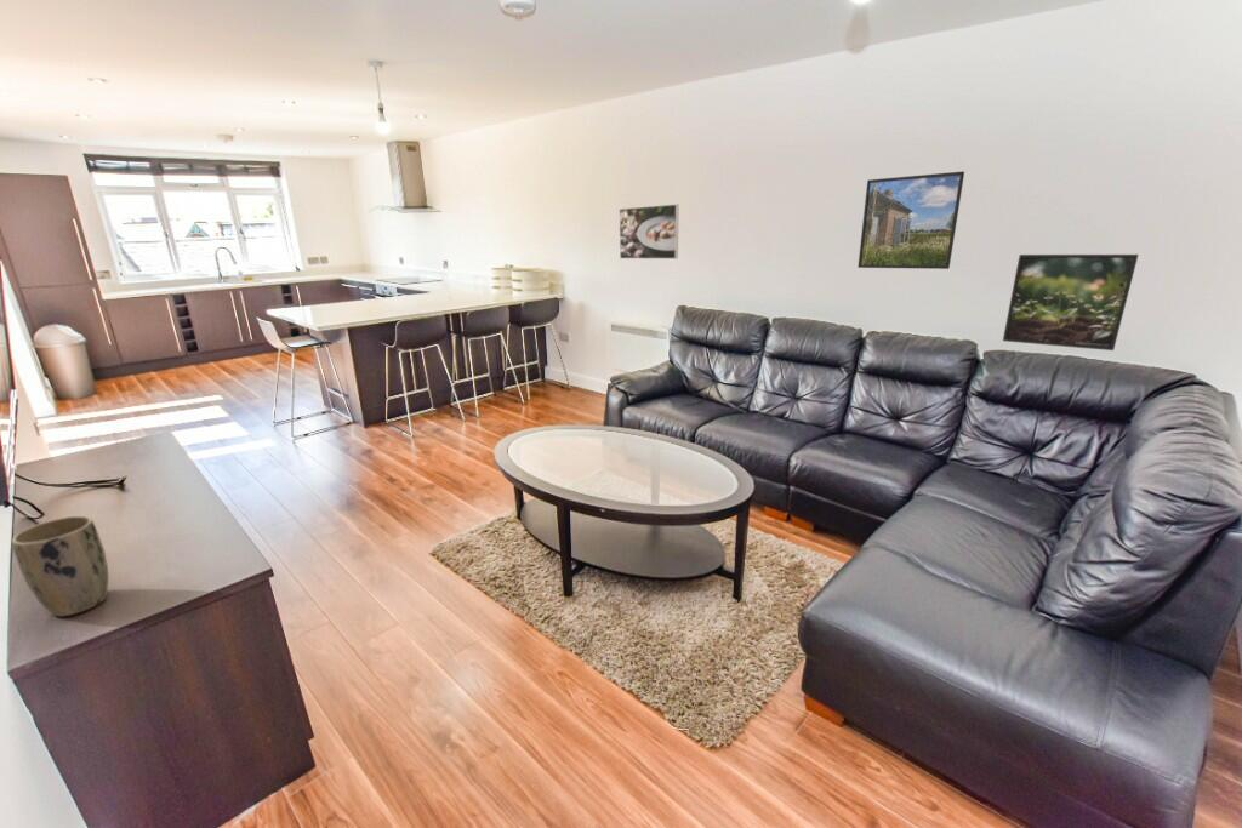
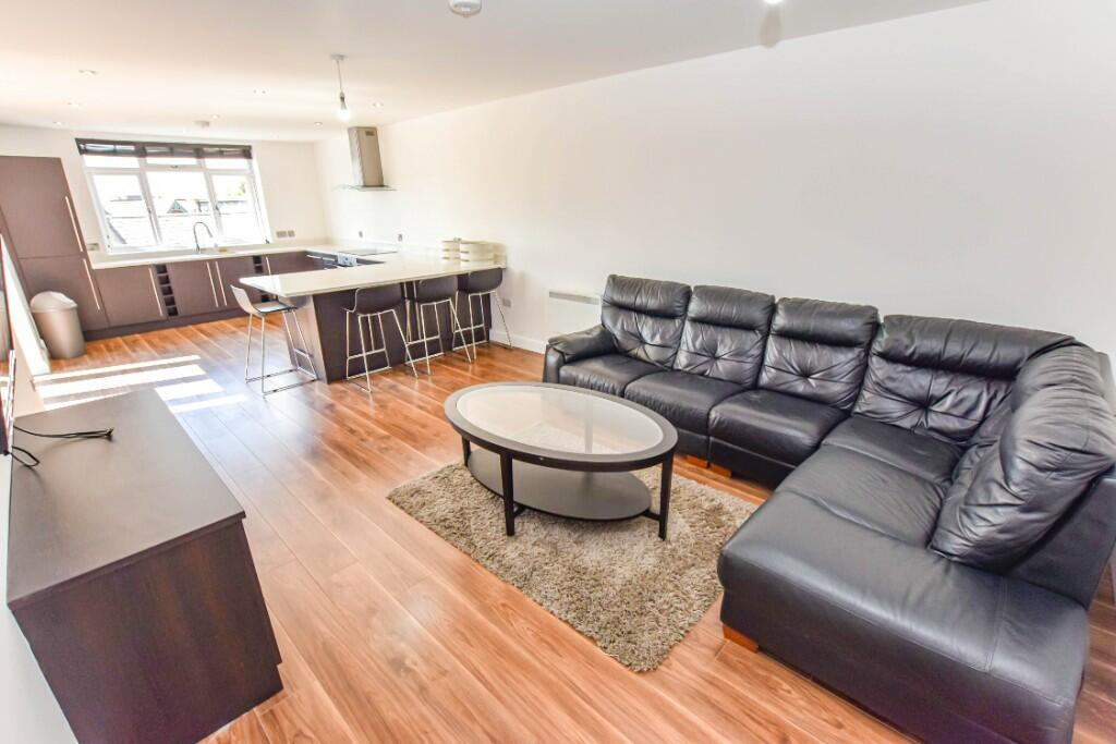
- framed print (648, 233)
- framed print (1065, 301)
- plant pot (67, 566)
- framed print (907, 223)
